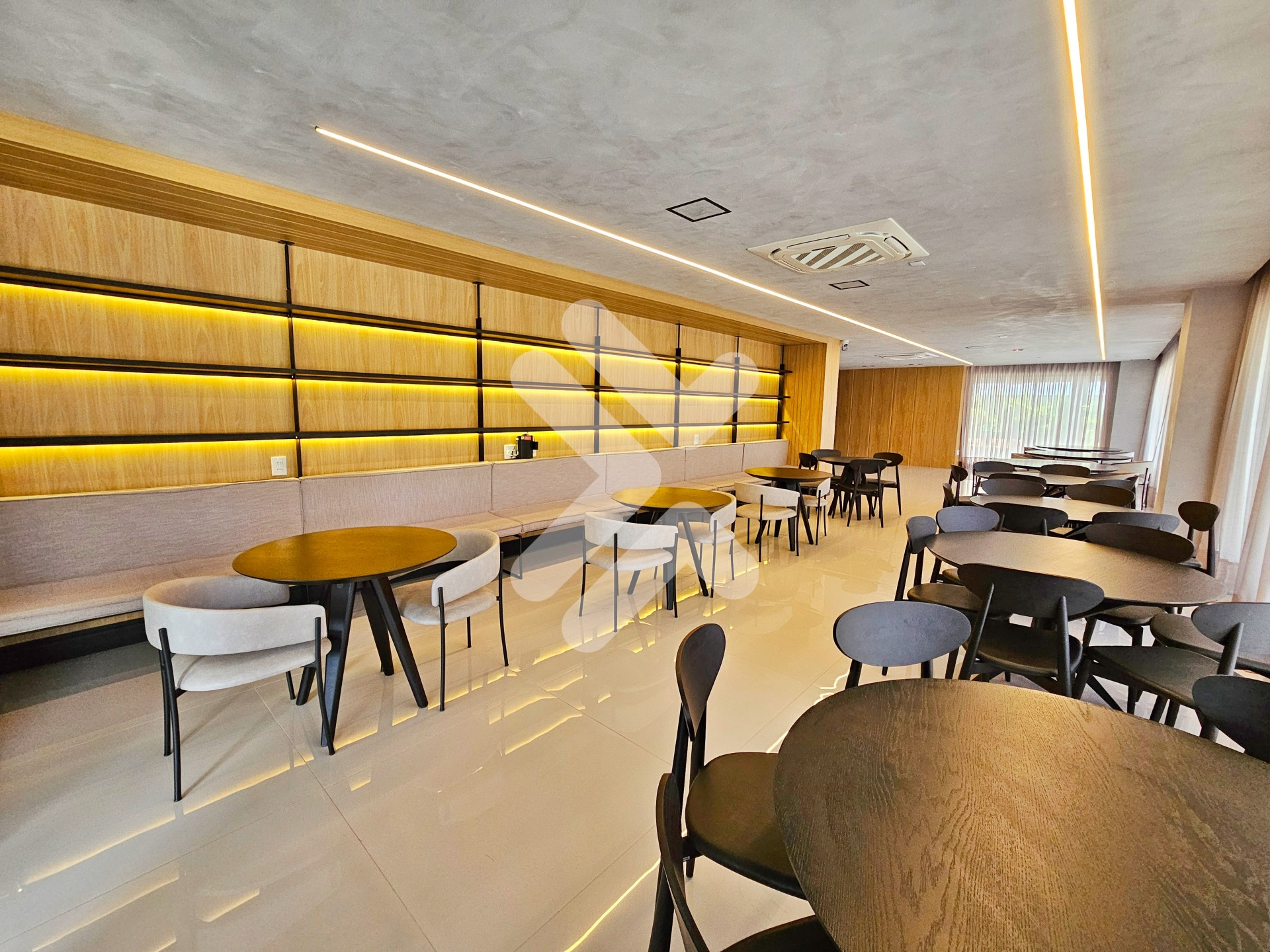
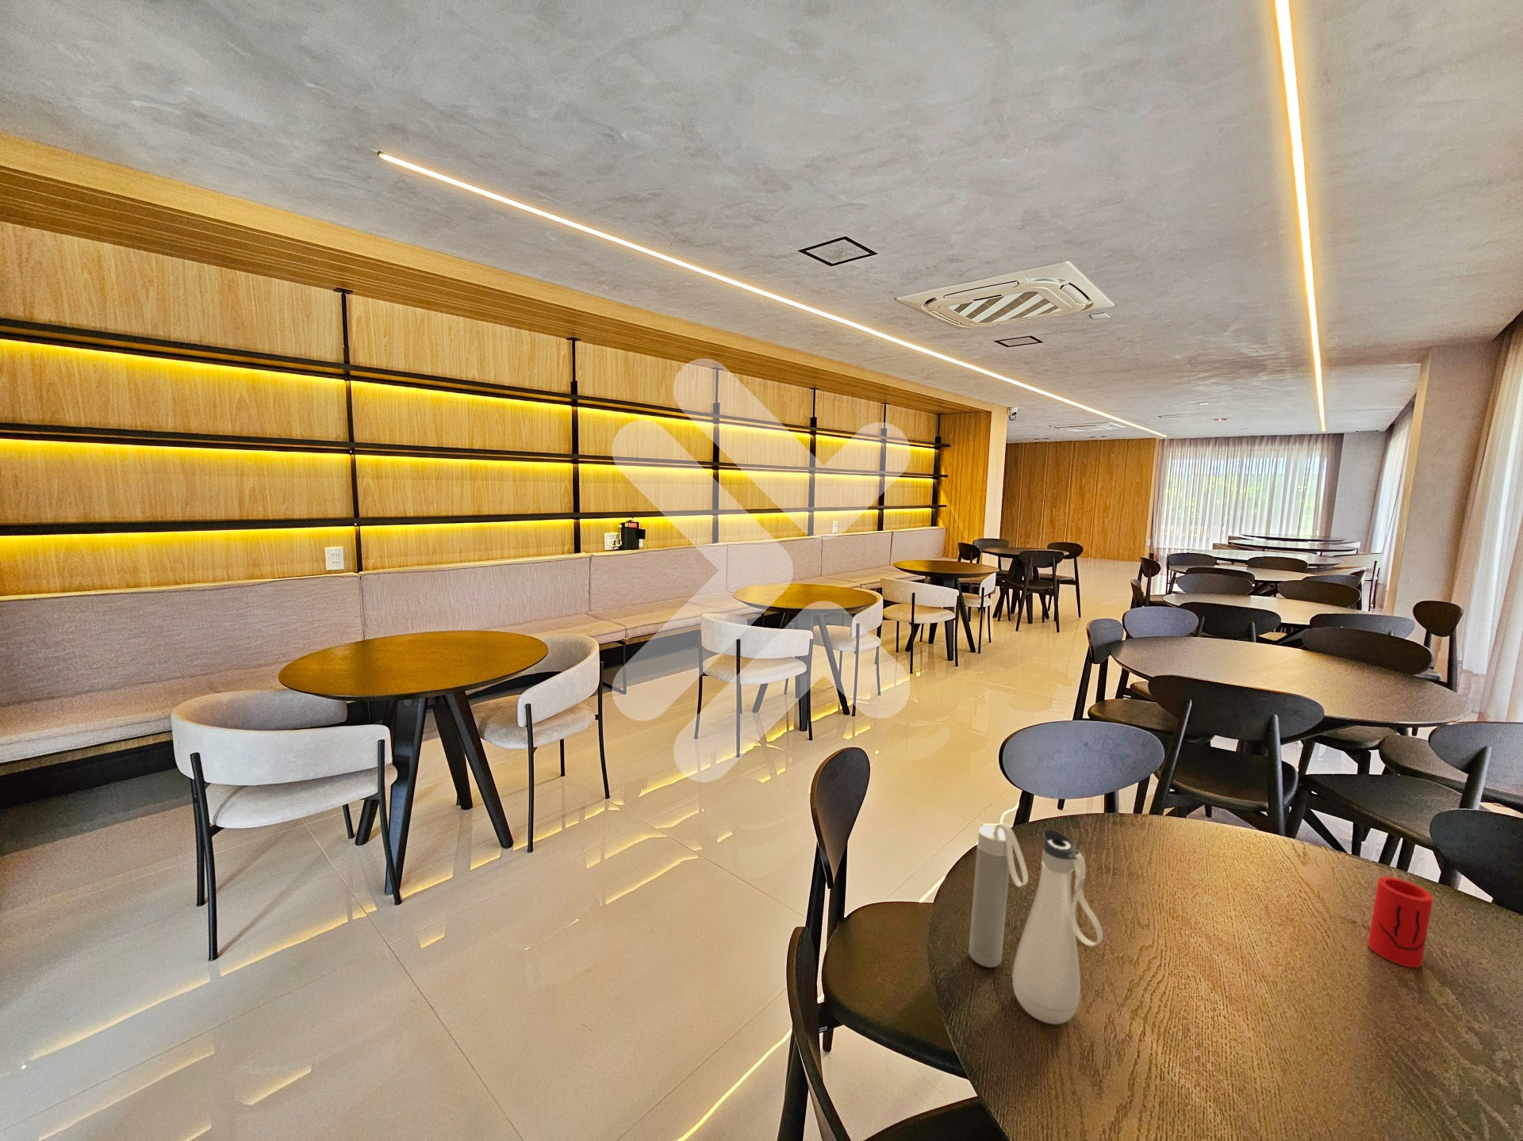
+ cup (1399, 920)
+ water bottle (1033, 910)
